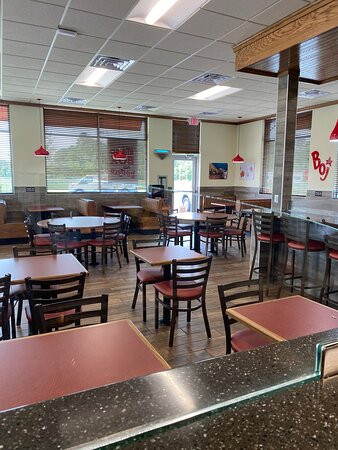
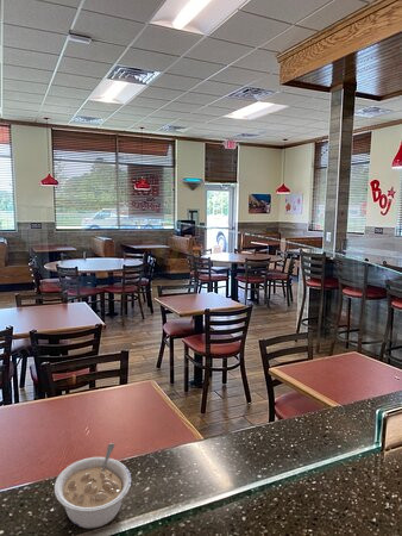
+ legume (93, 490)
